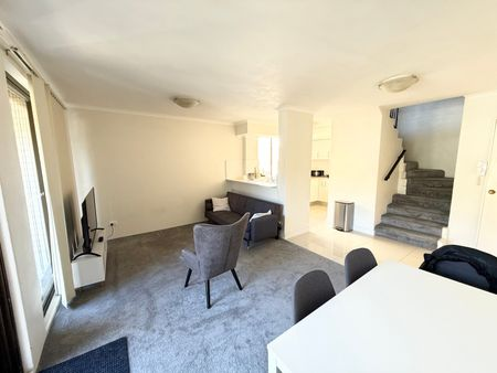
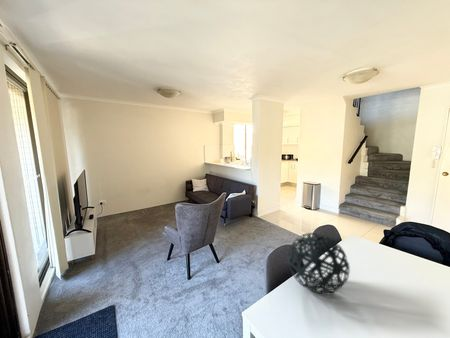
+ decorative orb (316, 261)
